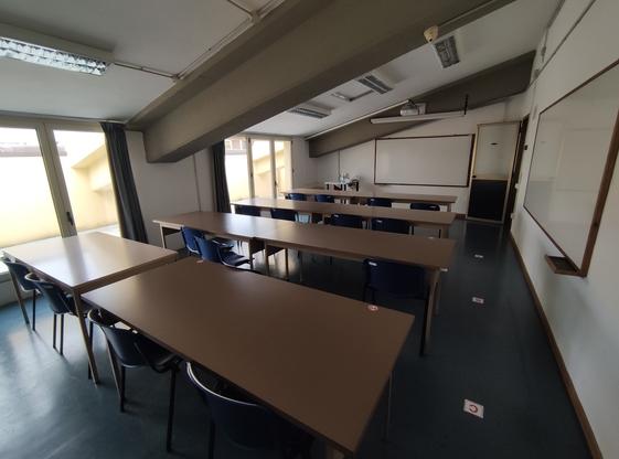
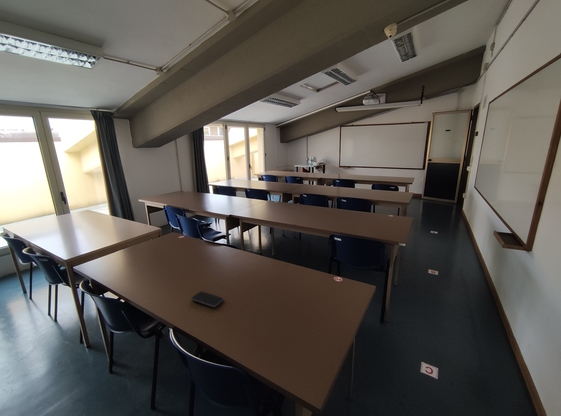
+ smartphone (207, 298)
